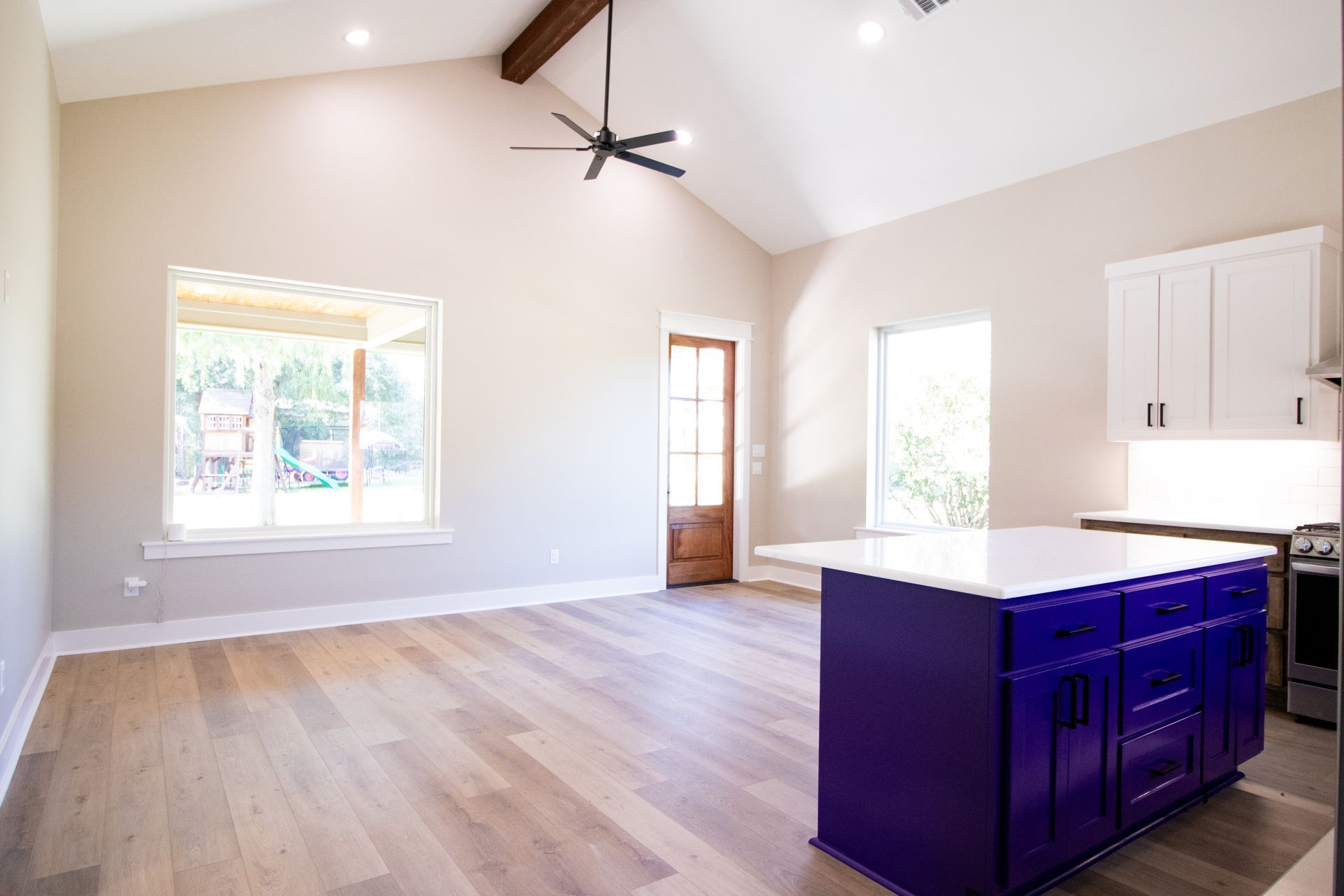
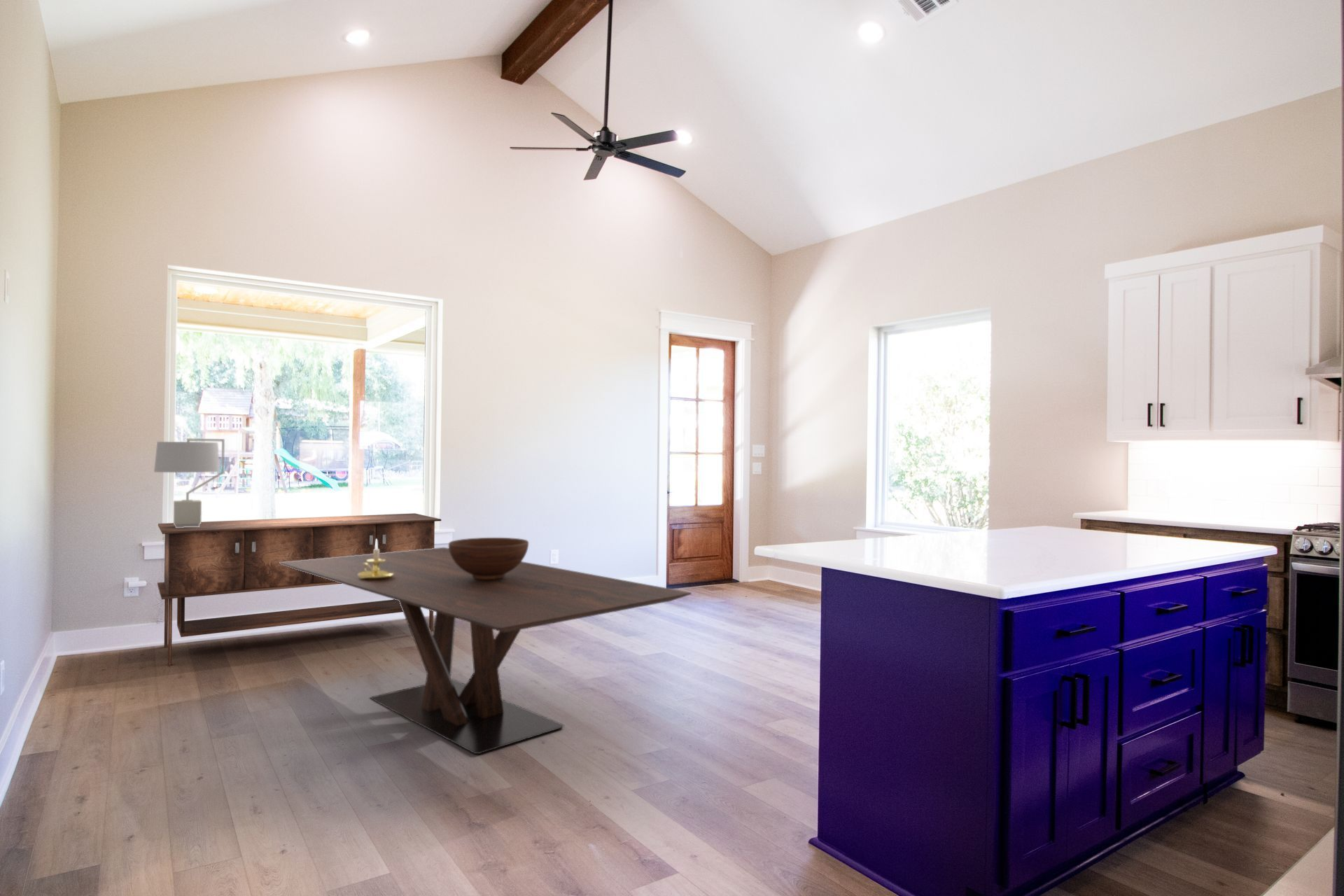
+ table lamp (192, 489)
+ candle holder (374, 557)
+ sideboard (305, 580)
+ dining table (472, 643)
+ fruit bowl (489, 559)
